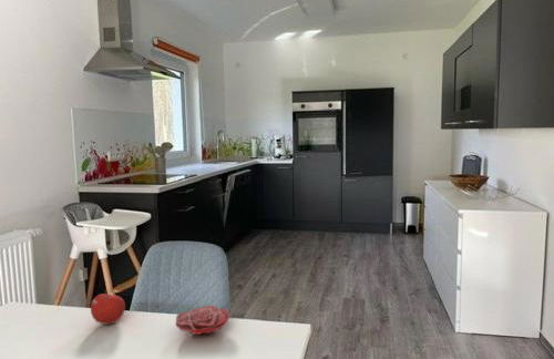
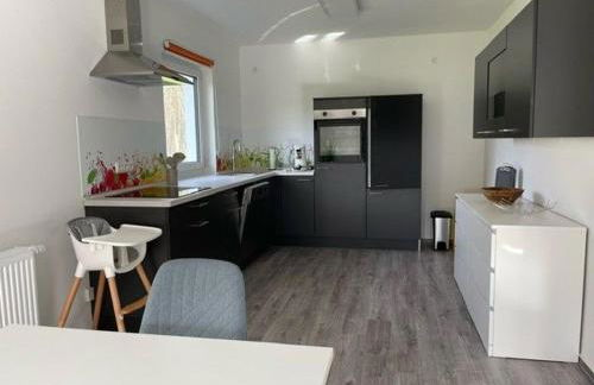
- flower (203, 322)
- fruit (107, 306)
